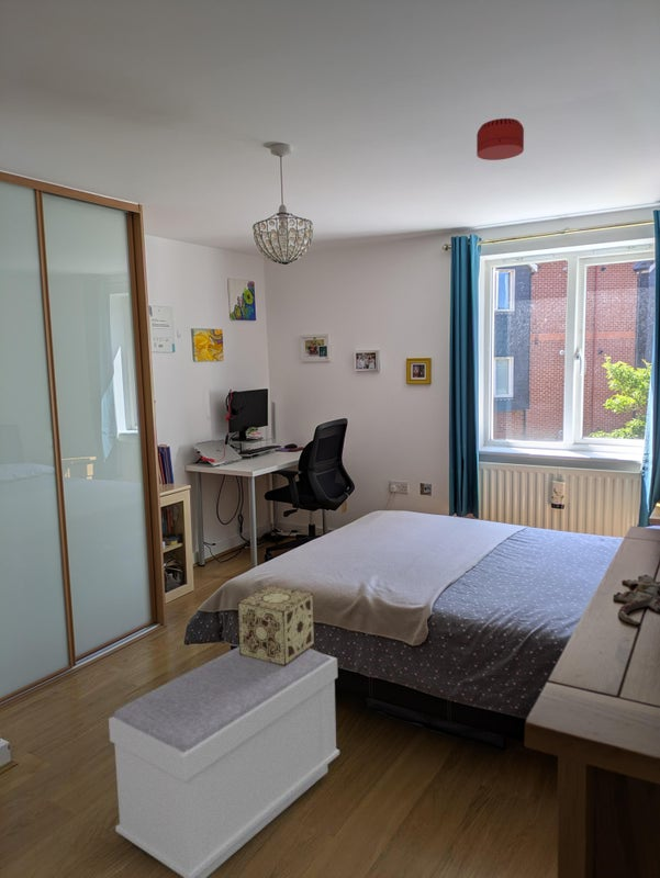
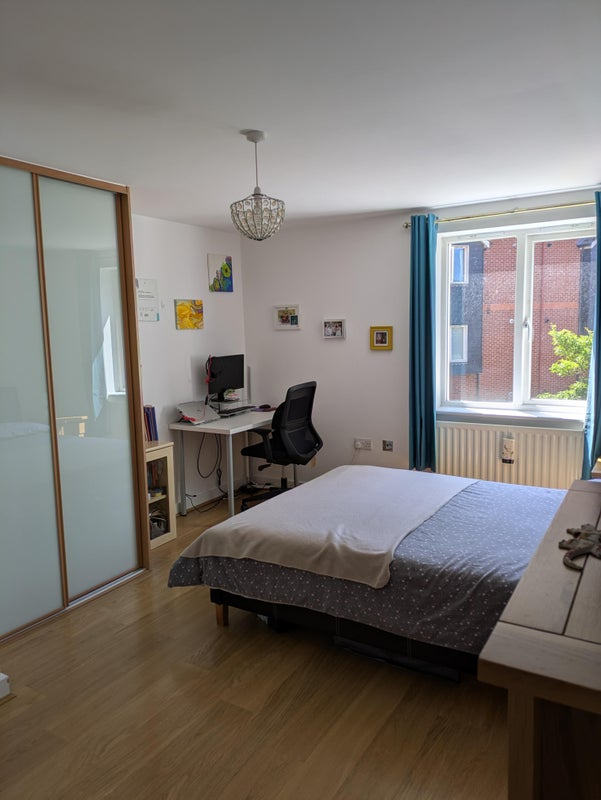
- bench (234, 741)
- smoke detector (500, 138)
- decorative box (276, 623)
